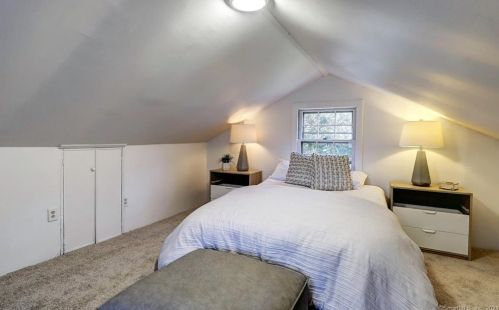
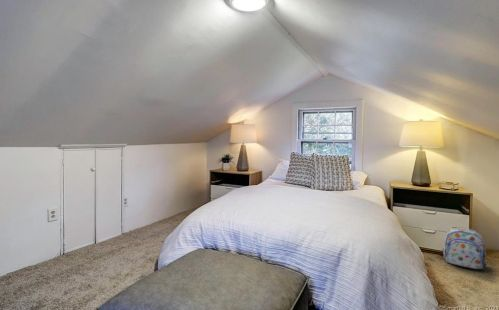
+ backpack (463, 247)
